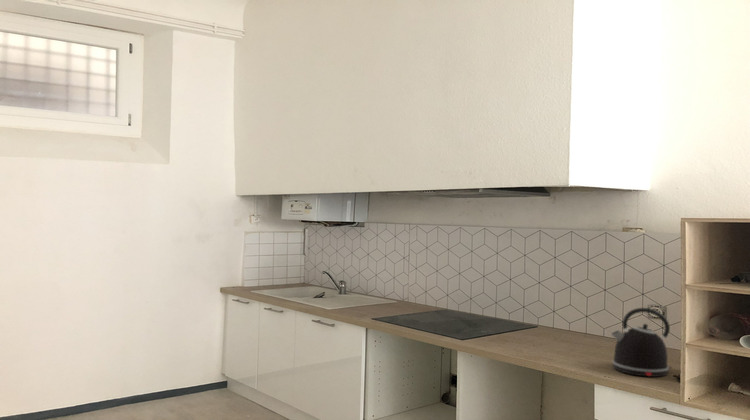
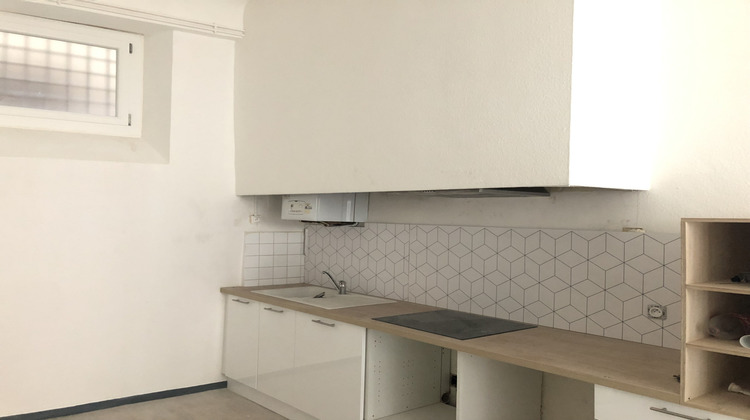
- kettle (641, 338)
